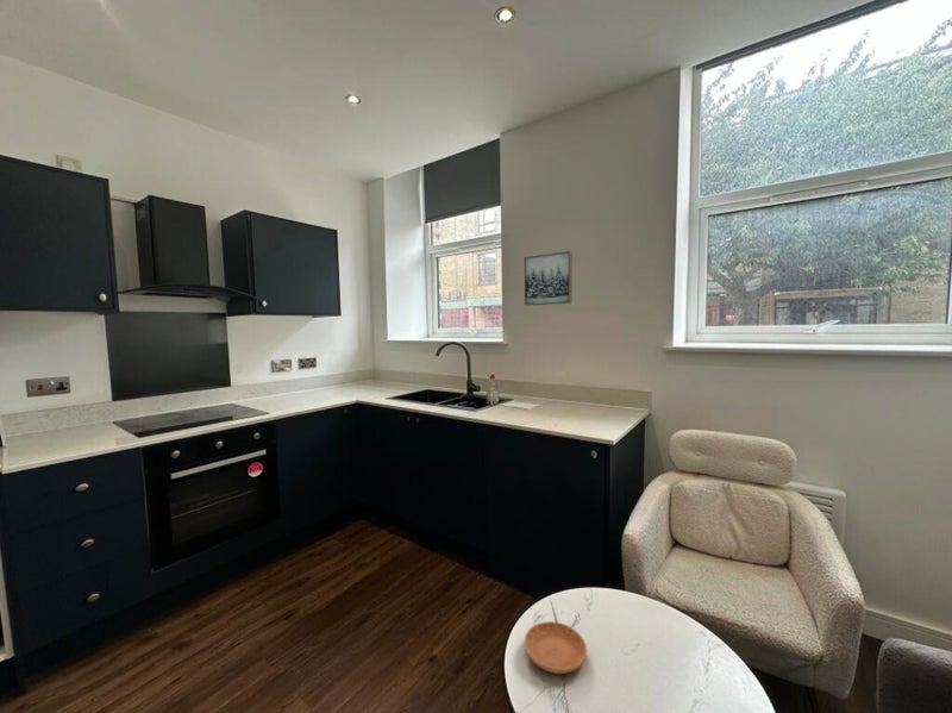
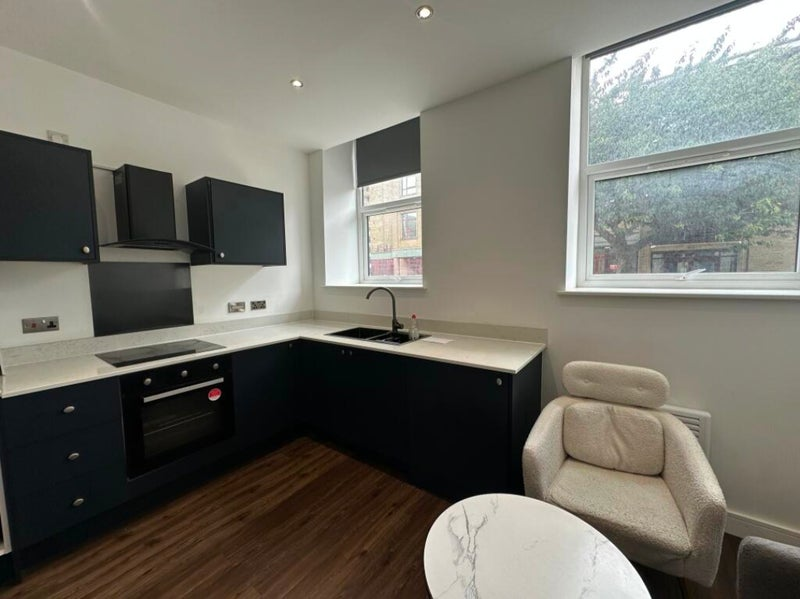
- saucer (555, 648)
- wall art (547, 279)
